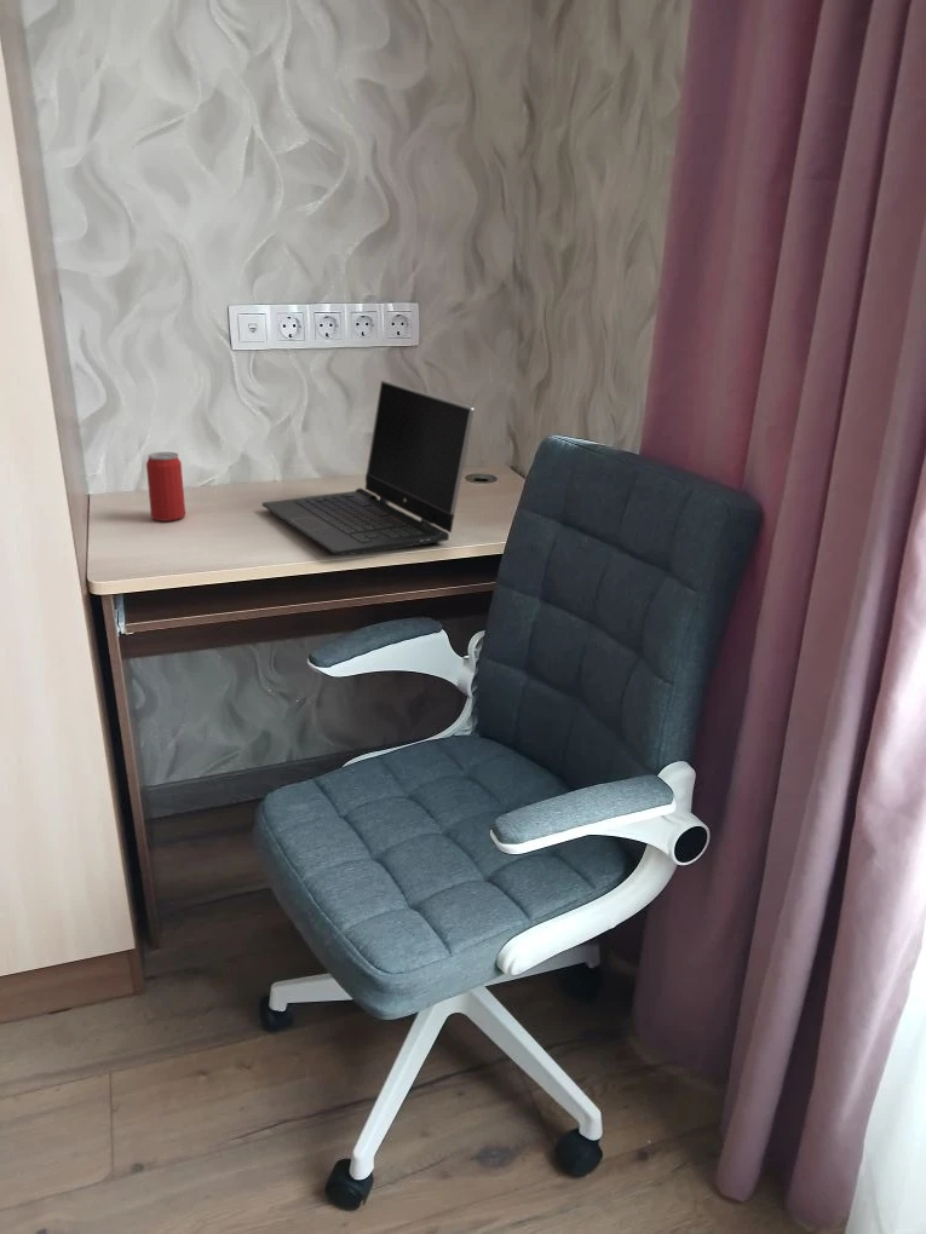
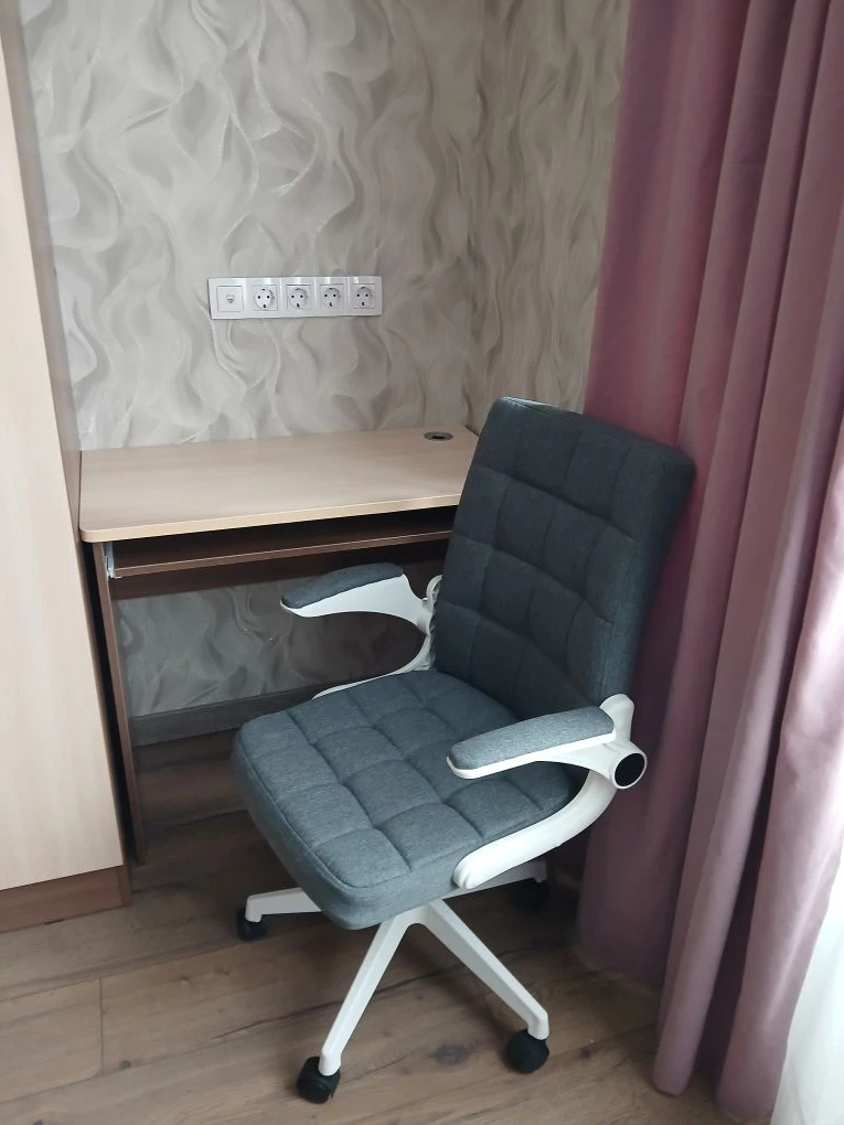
- beverage can (166, 486)
- laptop computer (368, 462)
